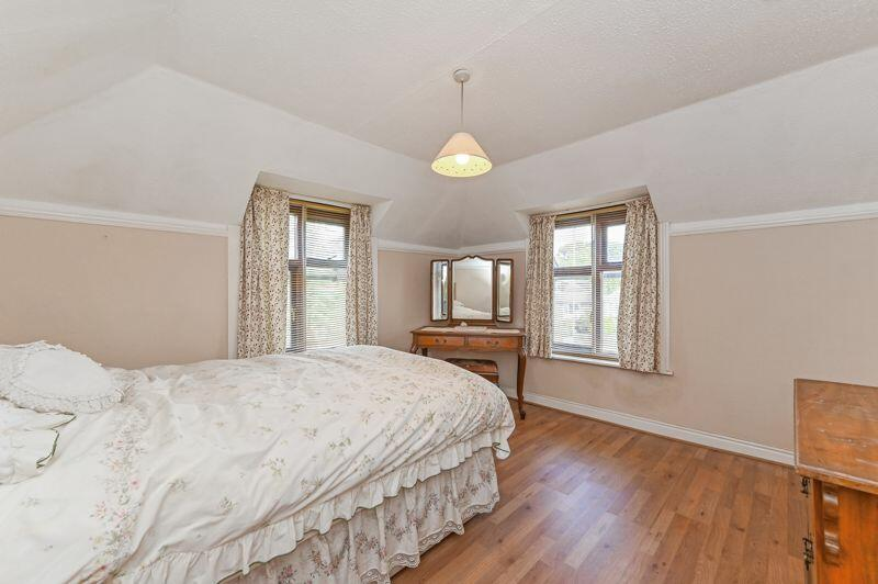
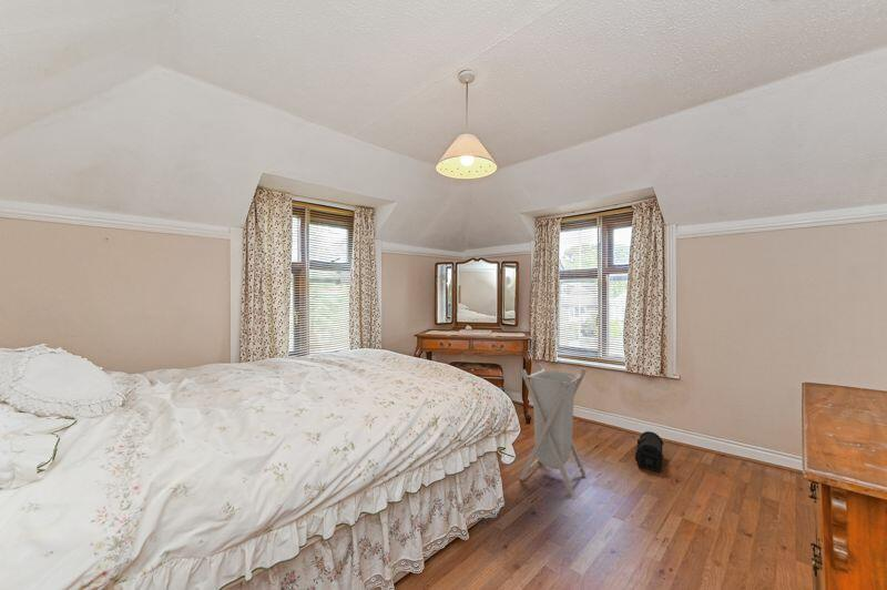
+ laundry hamper (553, 423)
+ treasure chest (649, 449)
